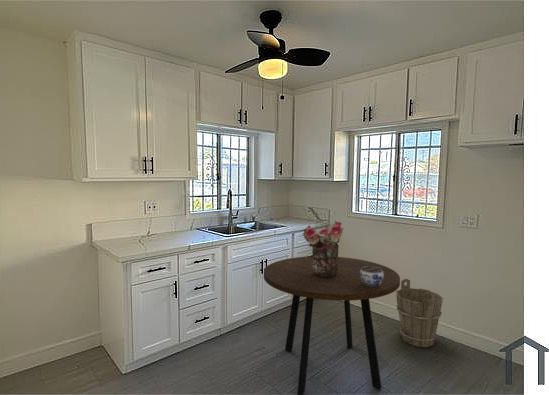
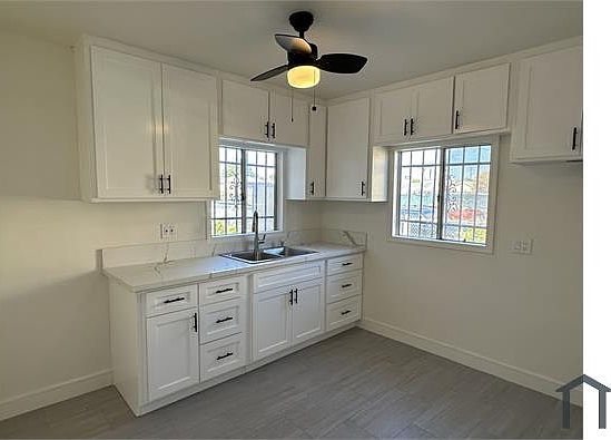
- dining table (345, 319)
- jar (371, 276)
- bouquet (323, 247)
- bucket (418, 312)
